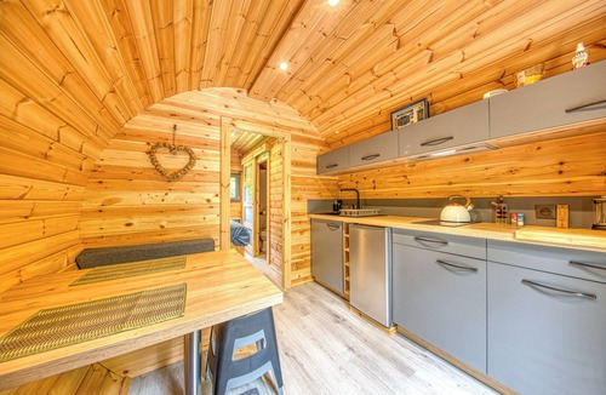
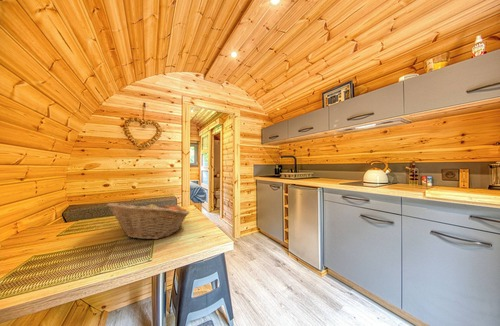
+ fruit basket (150, 214)
